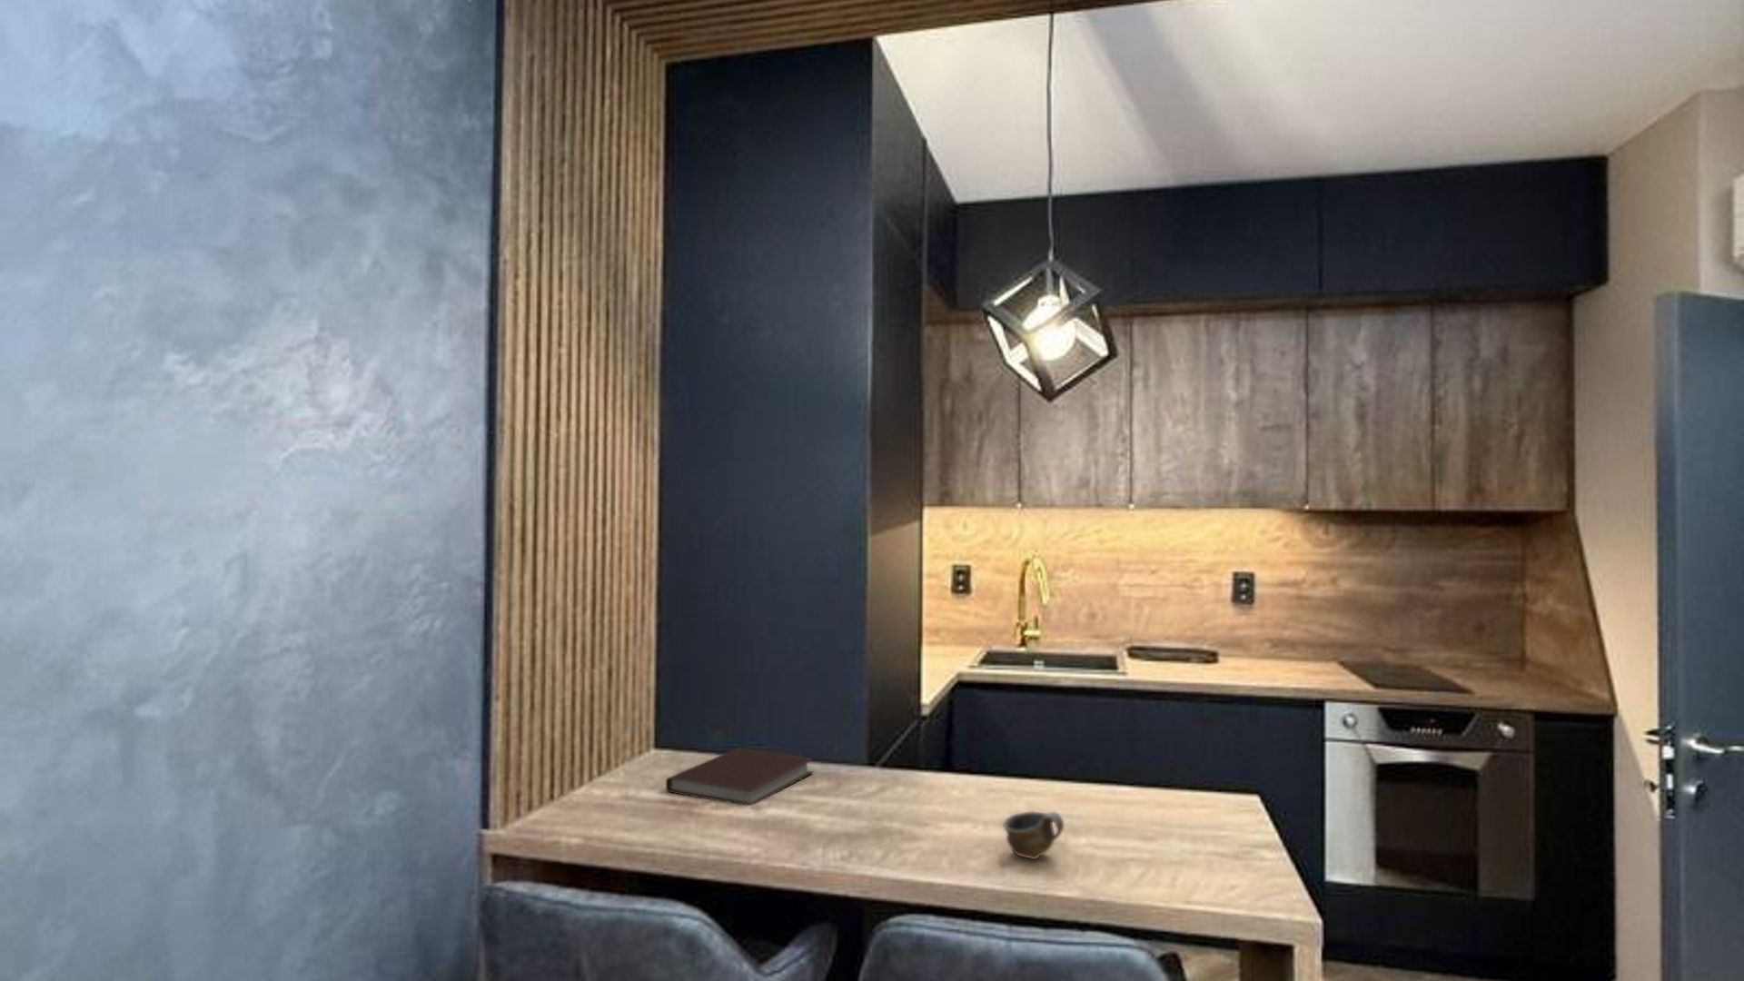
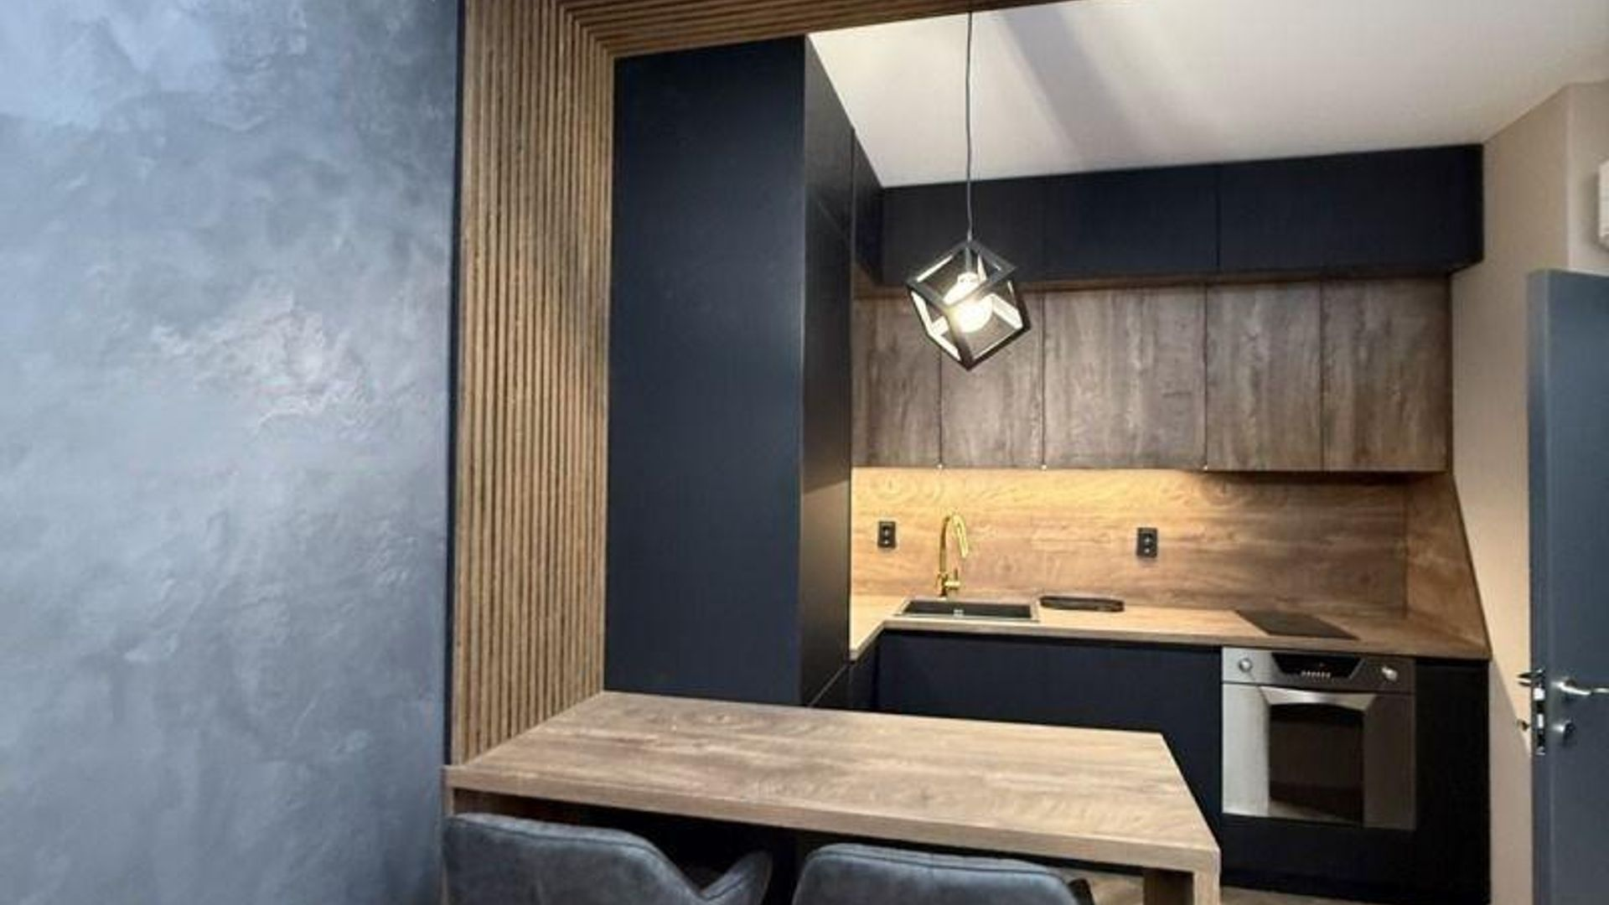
- cup (1030, 831)
- notebook (743, 774)
